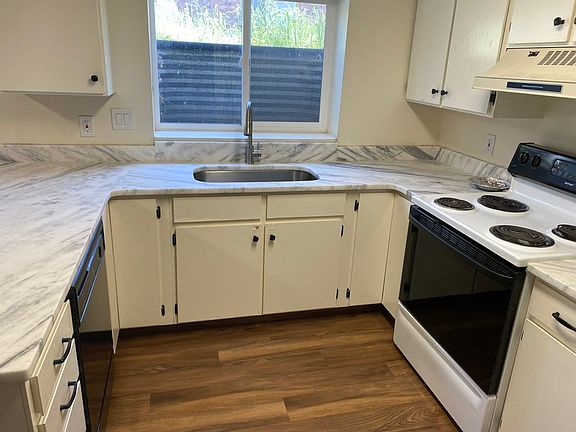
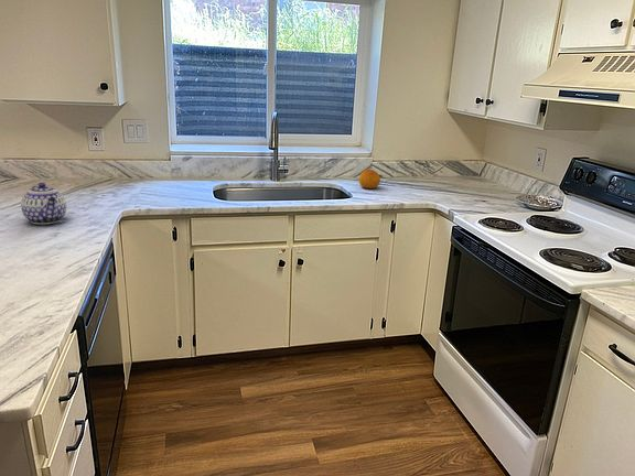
+ fruit (369, 177)
+ teapot (43, 202)
